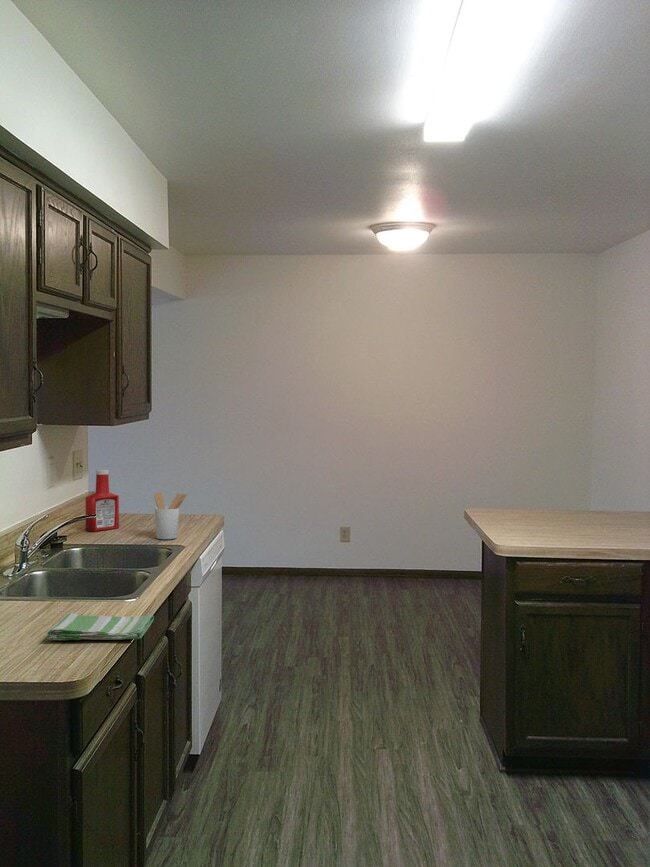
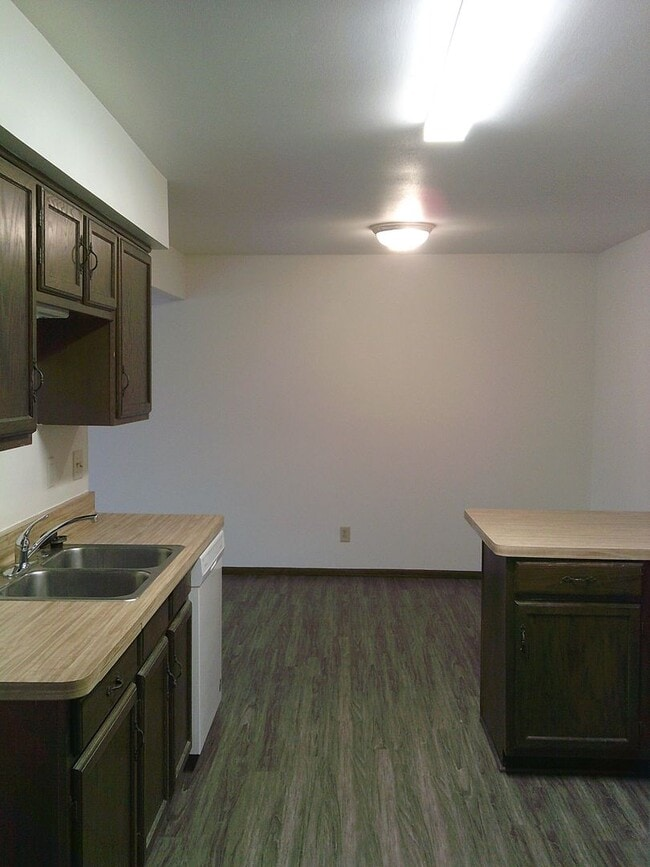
- dish towel (102, 625)
- utensil holder (171, 514)
- soap bottle (102, 499)
